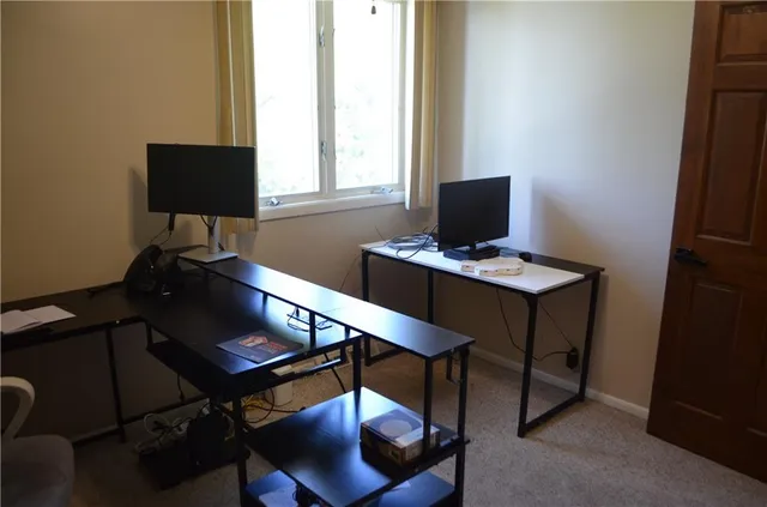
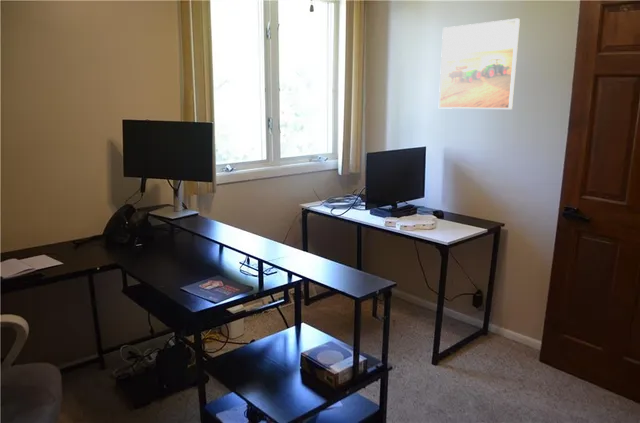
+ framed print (476, 67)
